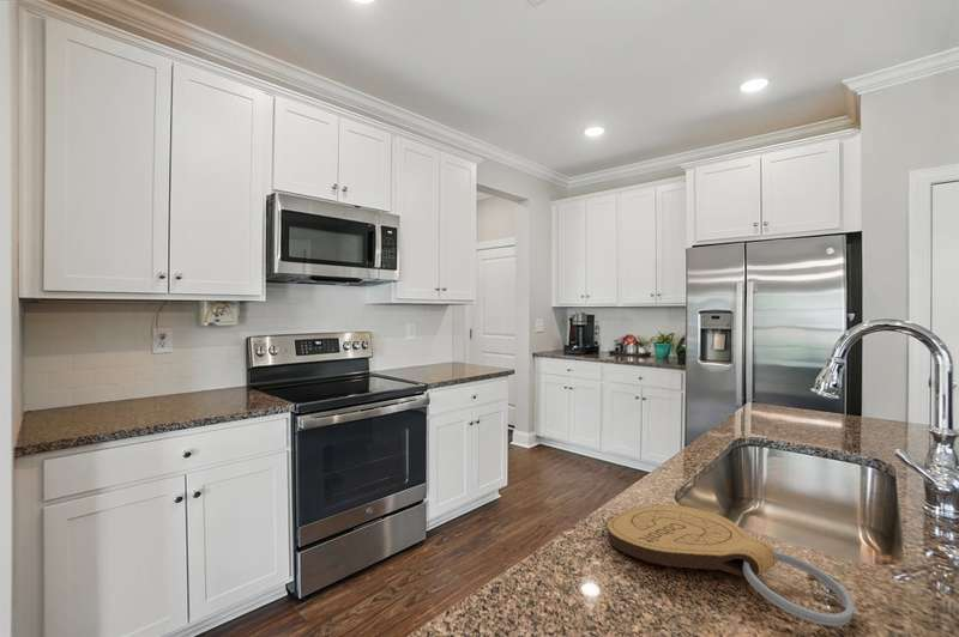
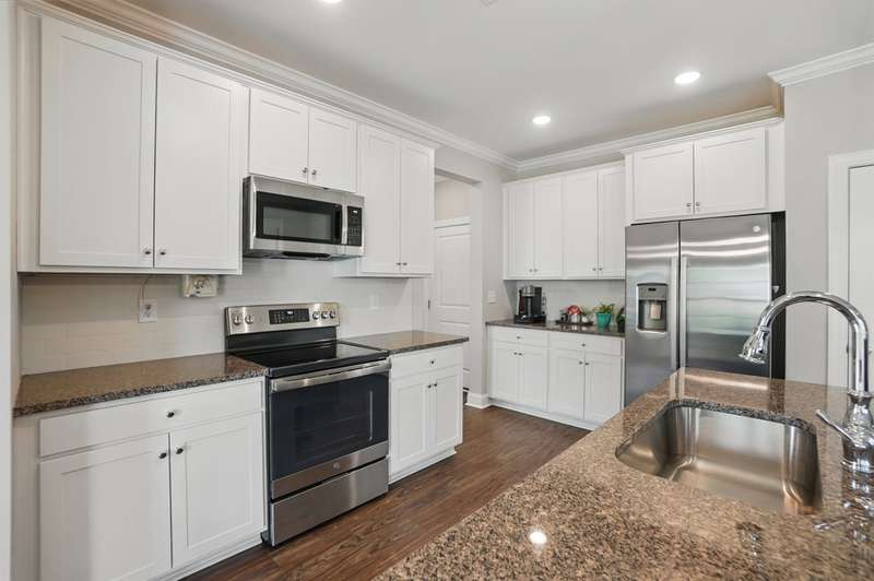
- key chain (717, 547)
